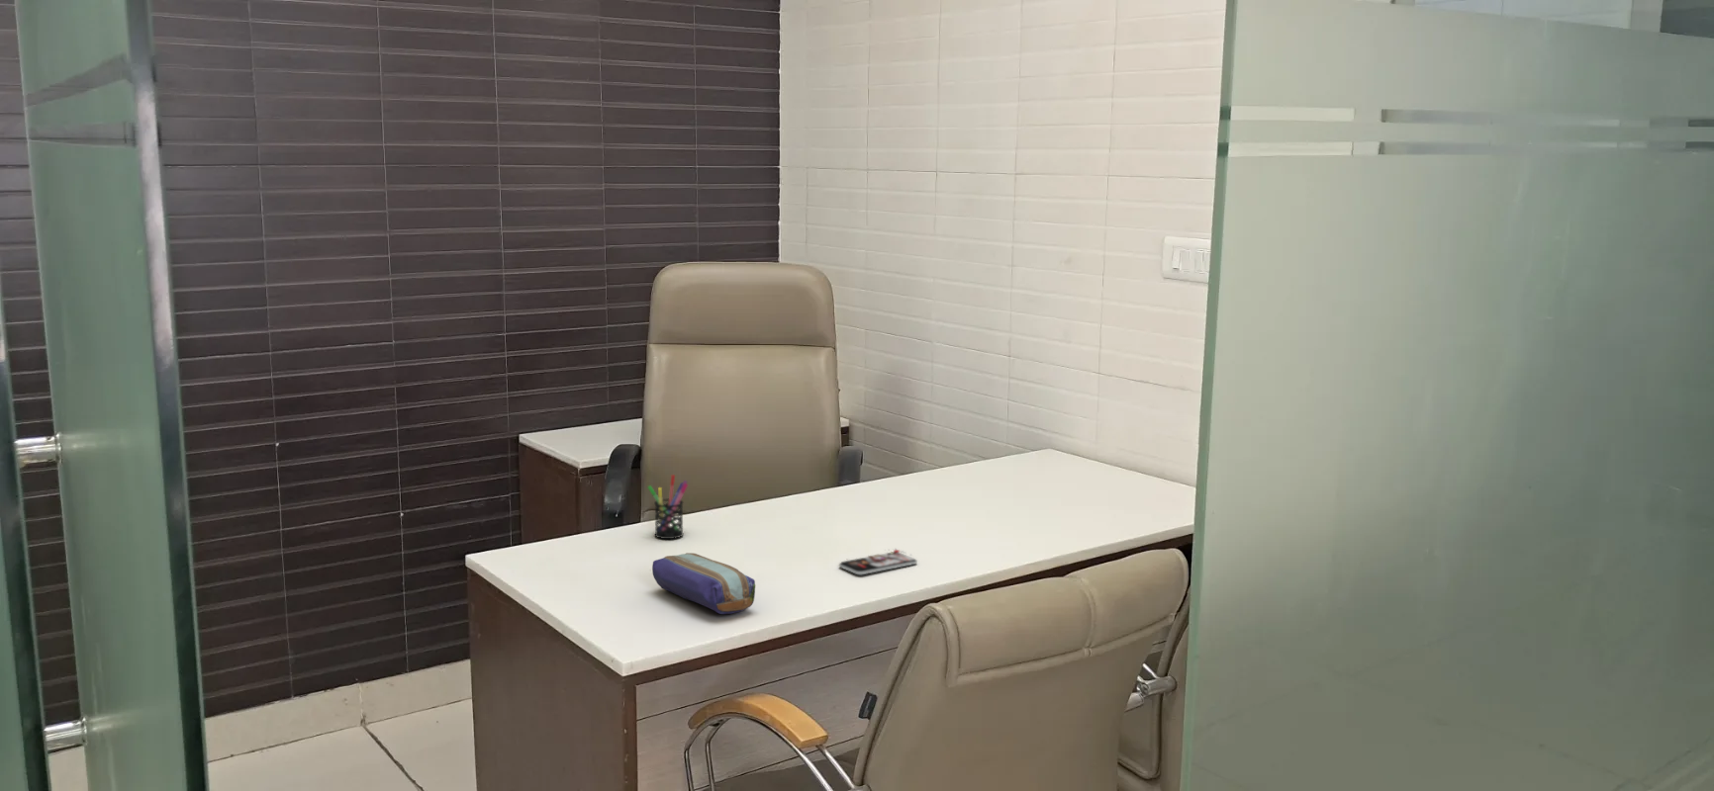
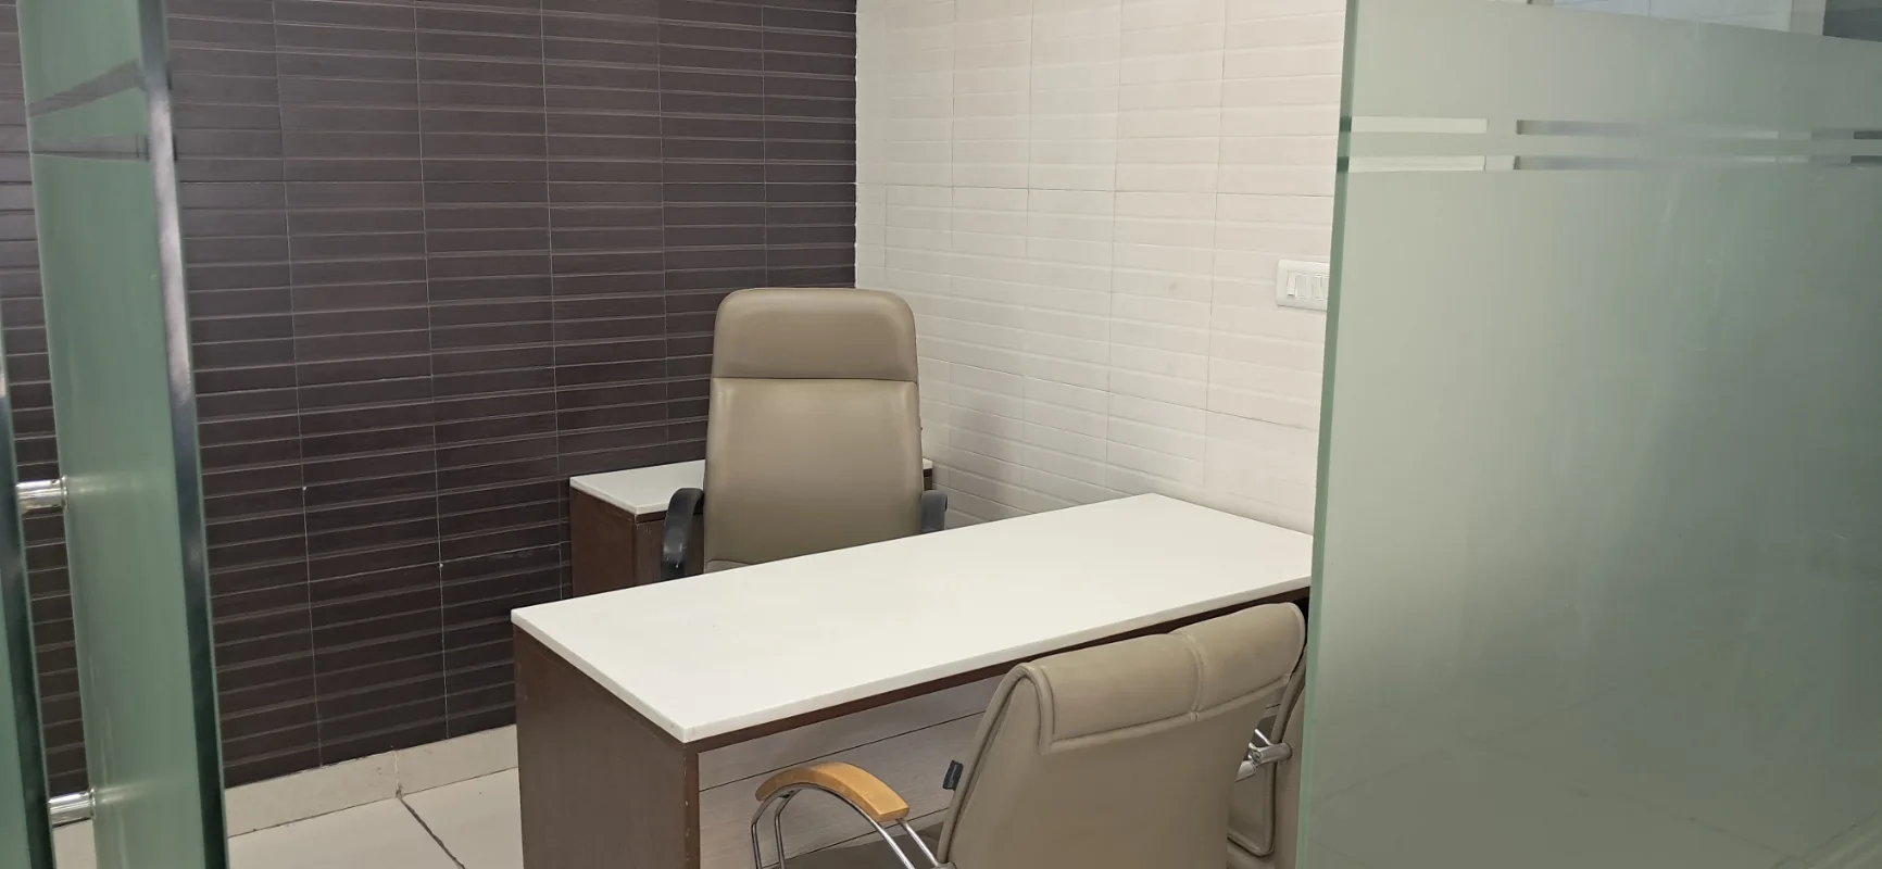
- smartphone (878, 558)
- pencil case (703, 581)
- pen holder (666, 505)
